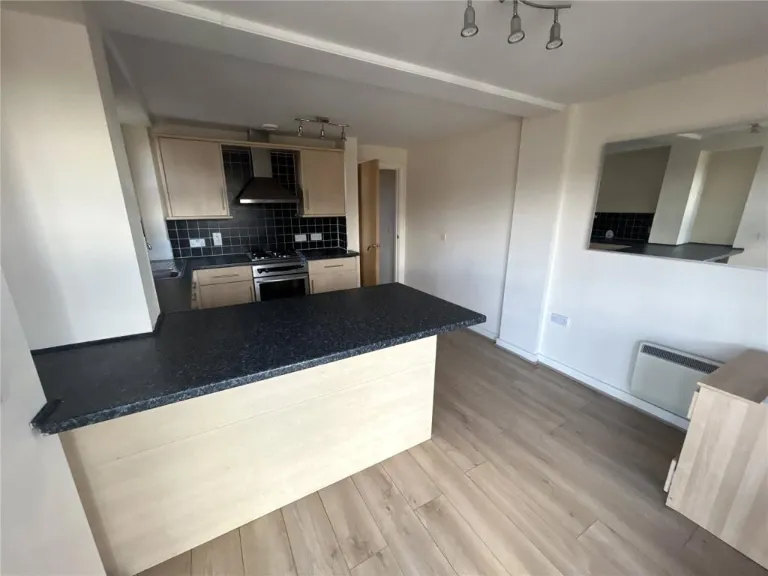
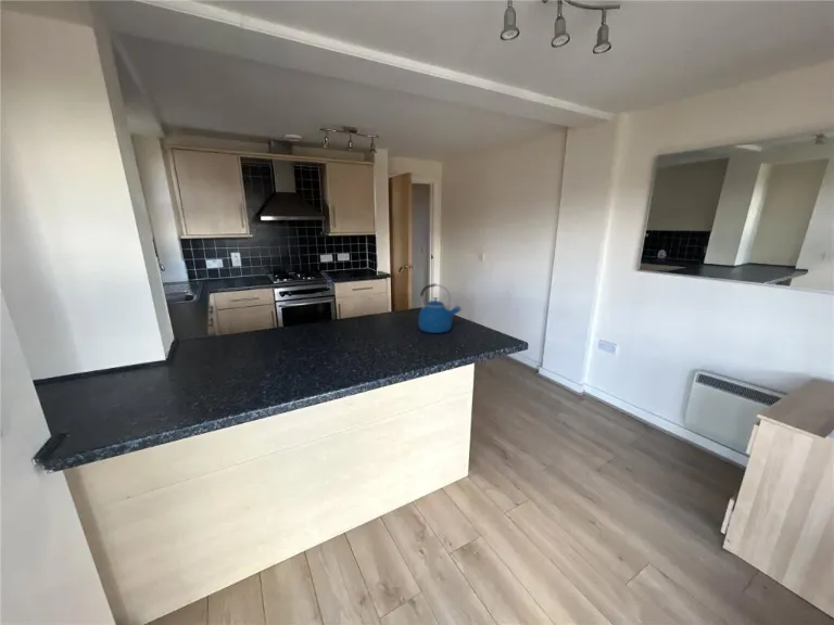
+ kettle (439, 306)
